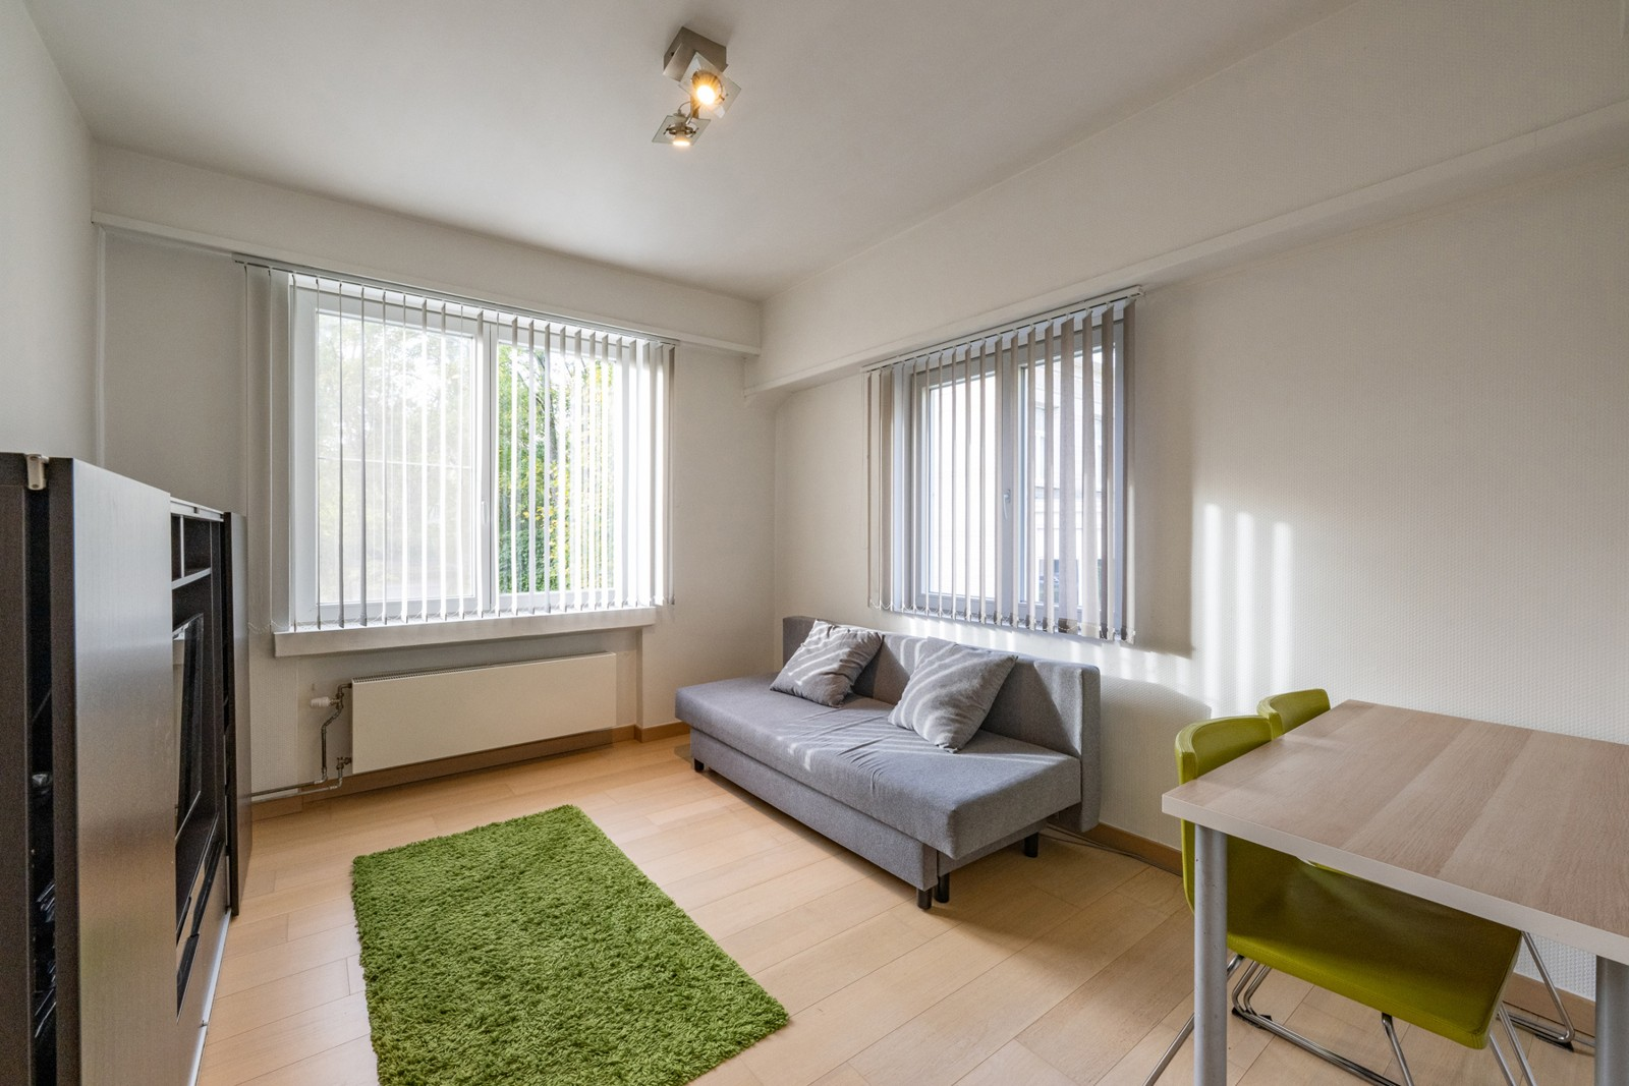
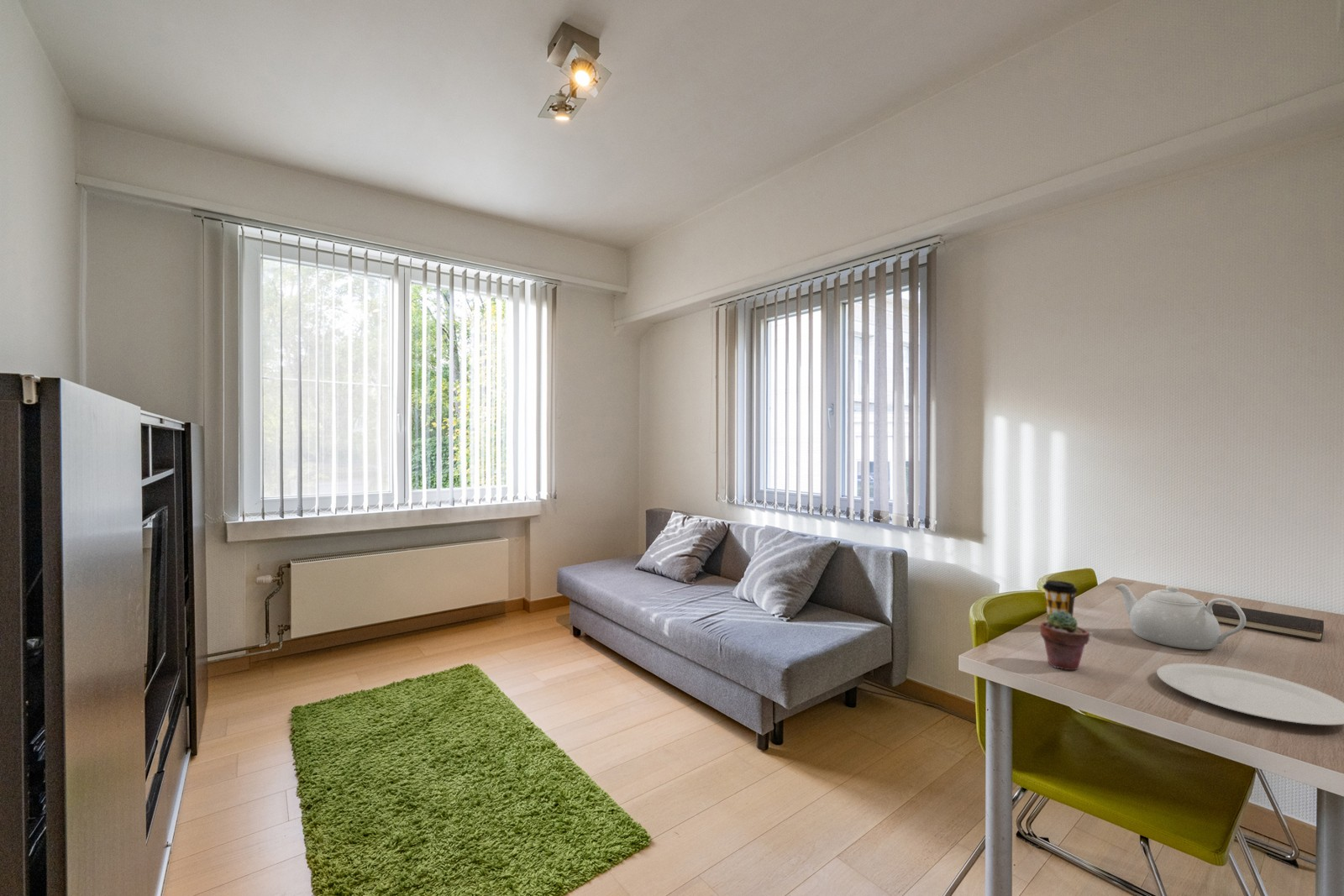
+ coffee cup (1059, 605)
+ hardcover book (1259, 620)
+ teapot (1175, 613)
+ potted succulent (1063, 638)
+ plate (1247, 694)
